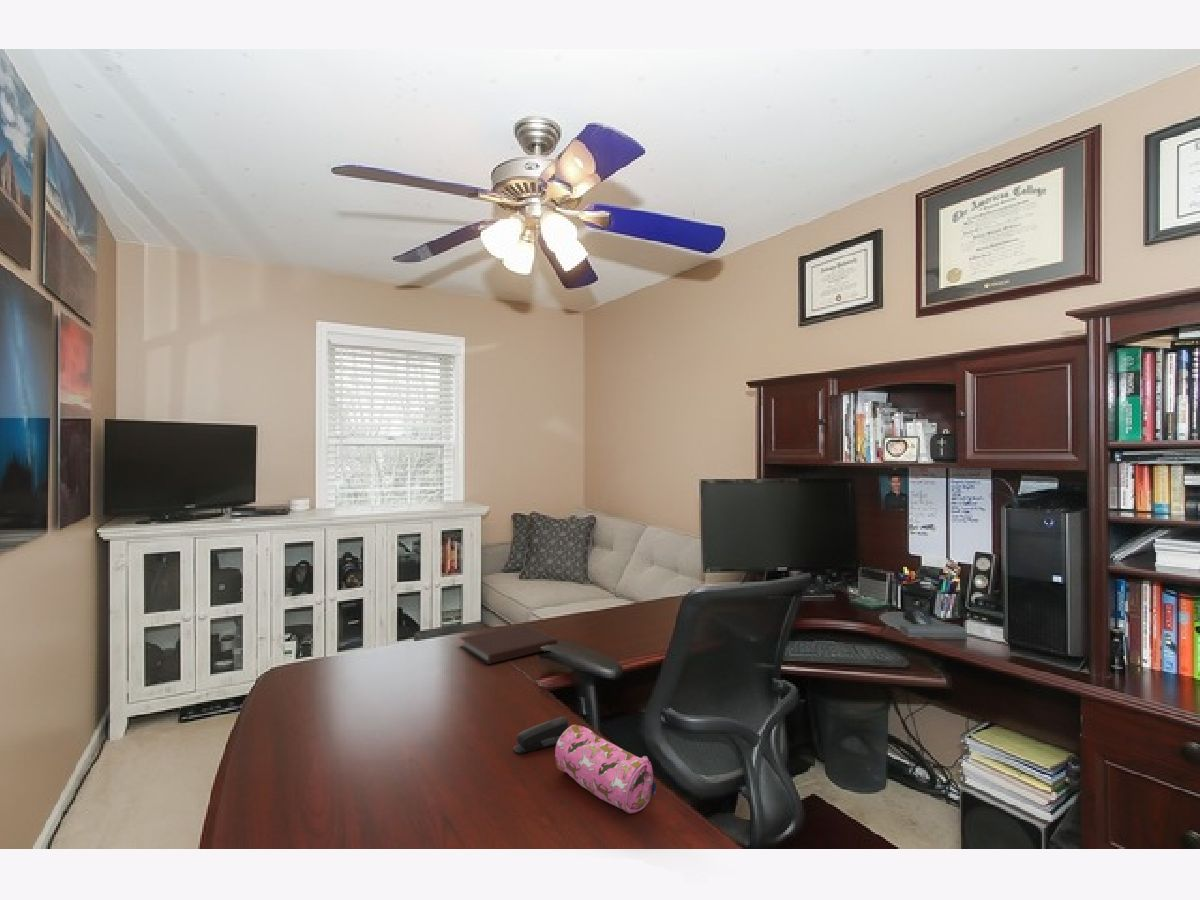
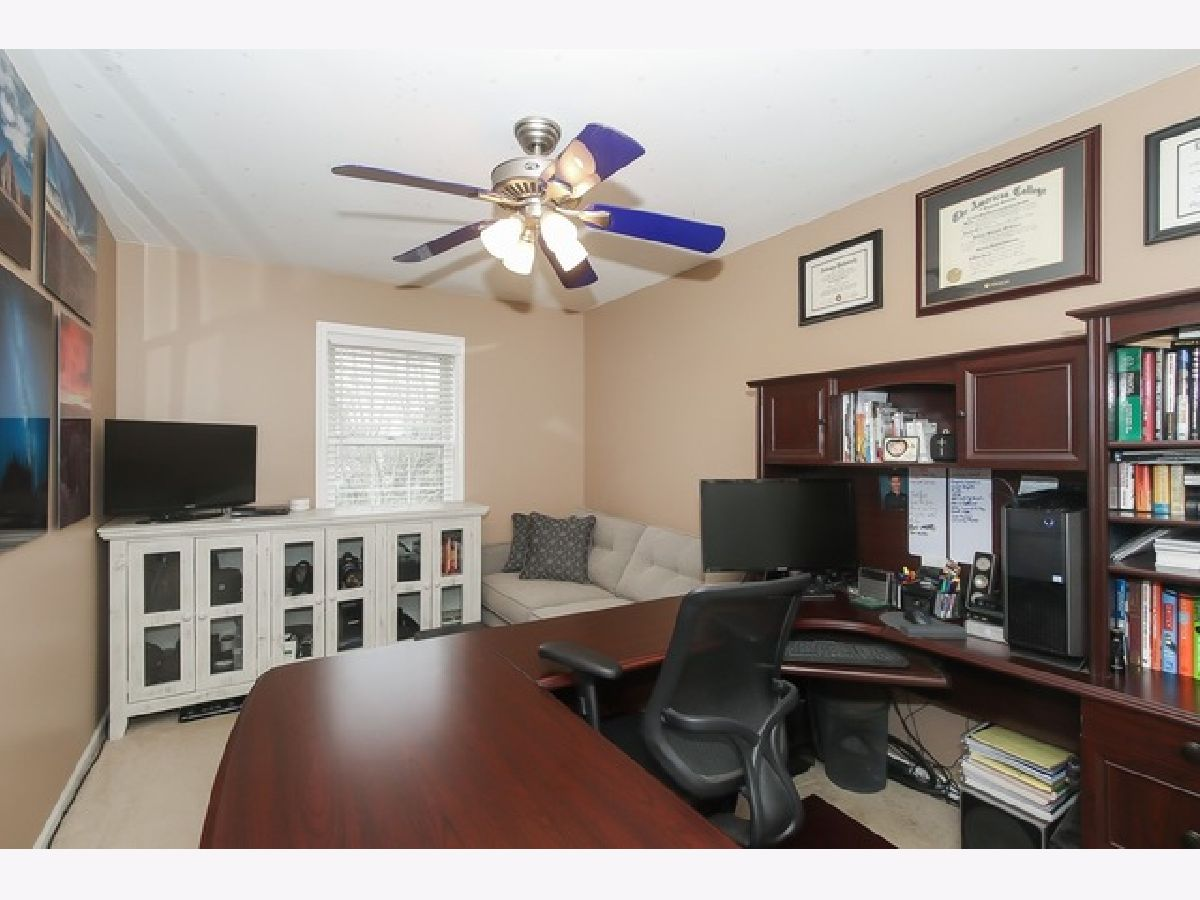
- stapler (542, 733)
- notebook (508, 642)
- pencil case (602, 765)
